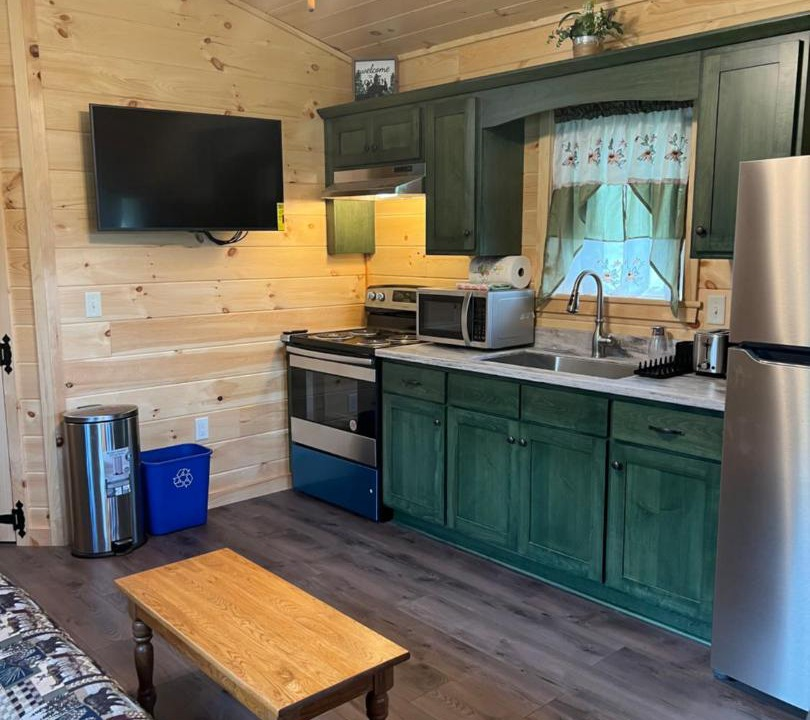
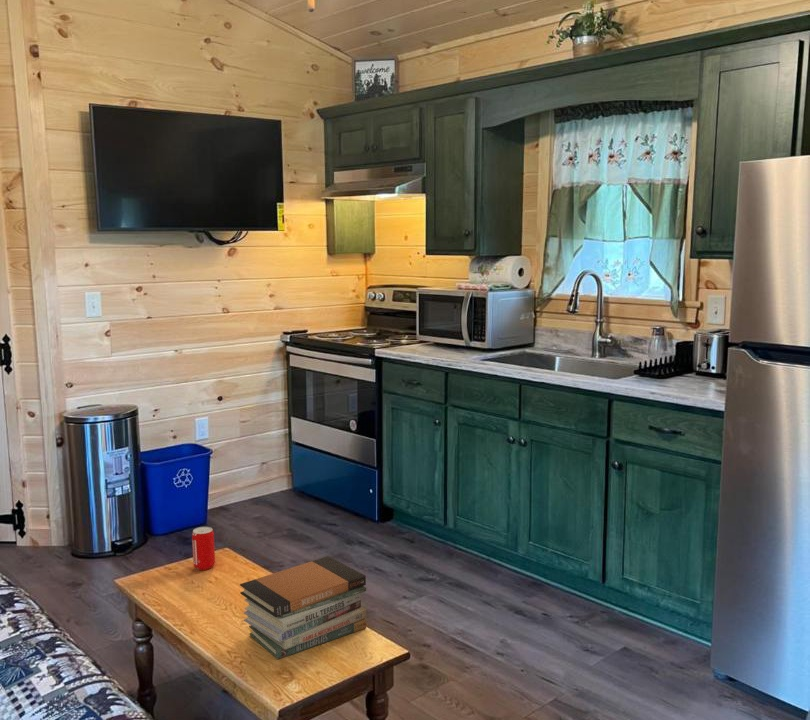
+ beverage can (203, 548)
+ book stack (304, 606)
